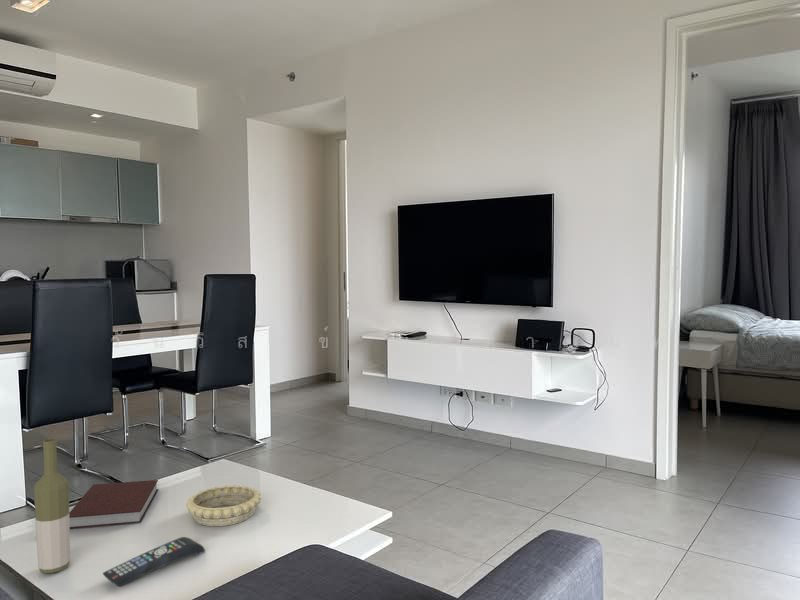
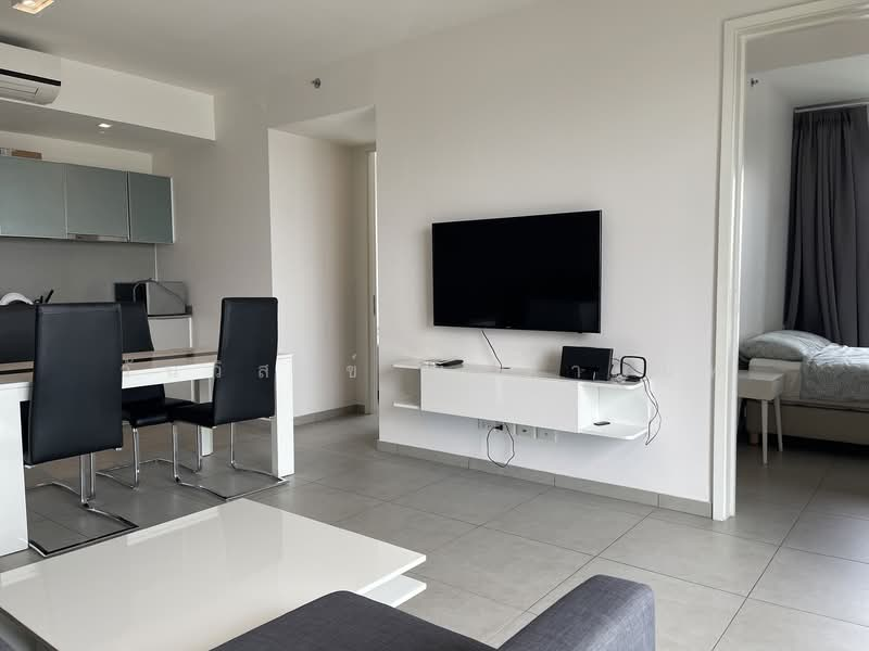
- remote control (156, 559)
- bottle (52, 504)
- decorative bowl (224, 504)
- notebook (115, 502)
